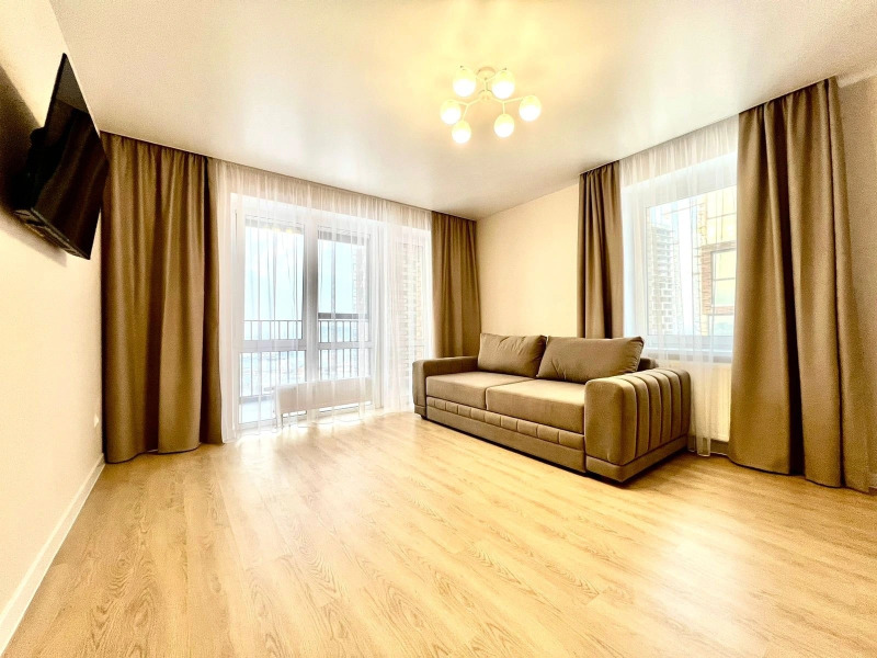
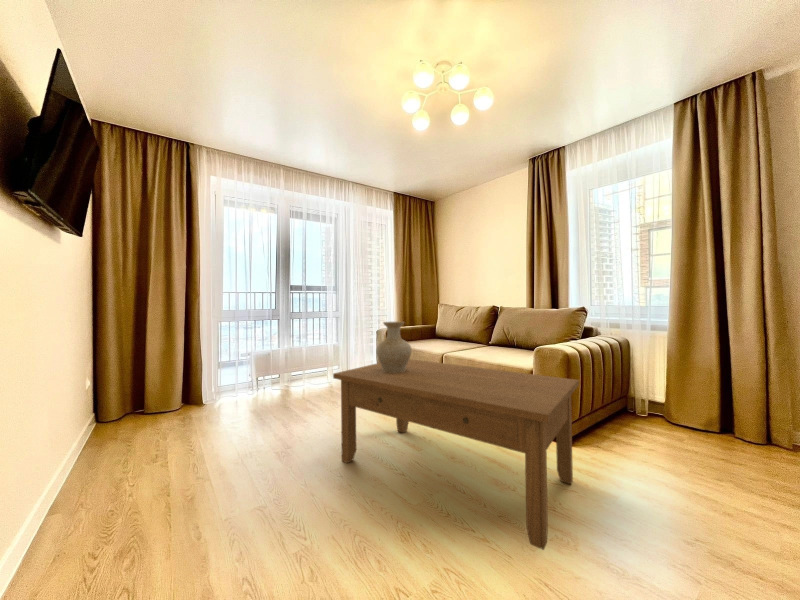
+ vase (393, 346)
+ coffee table (448, 423)
